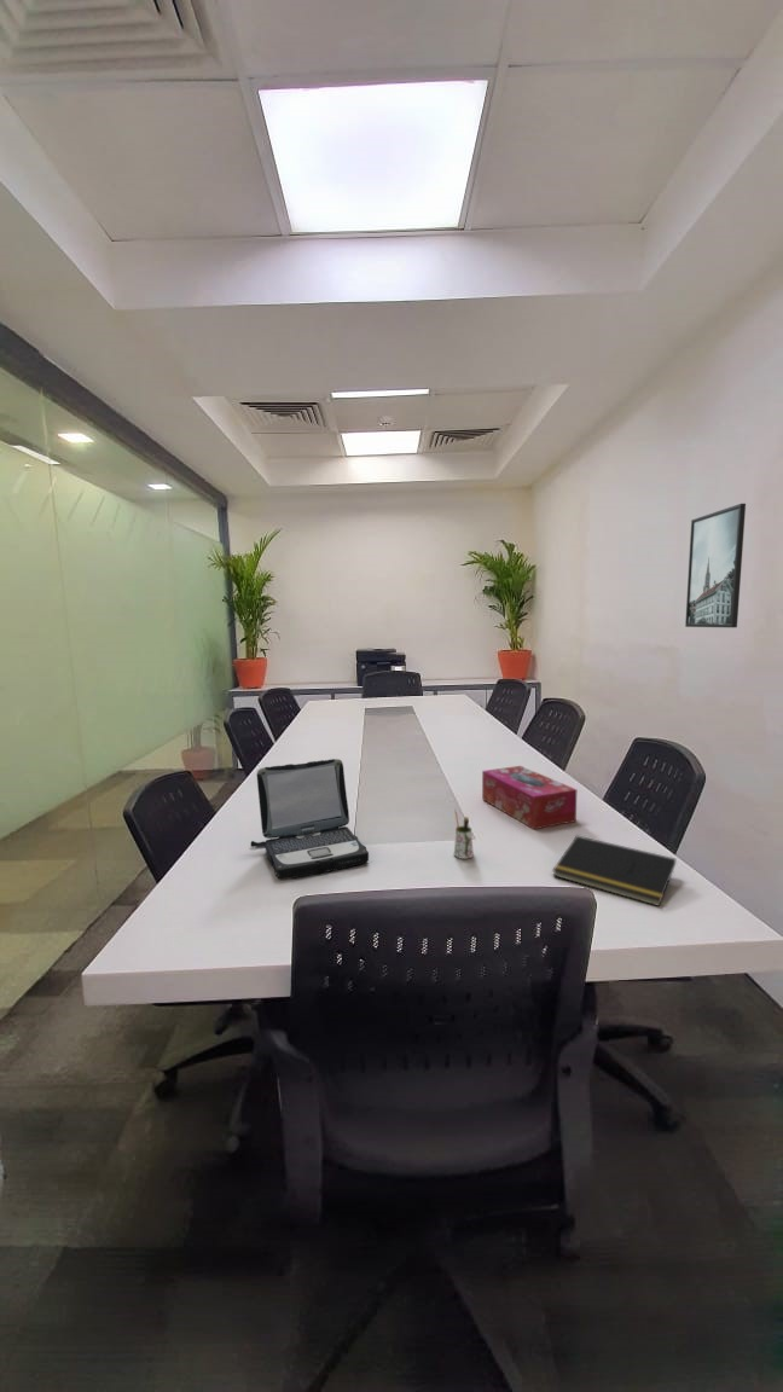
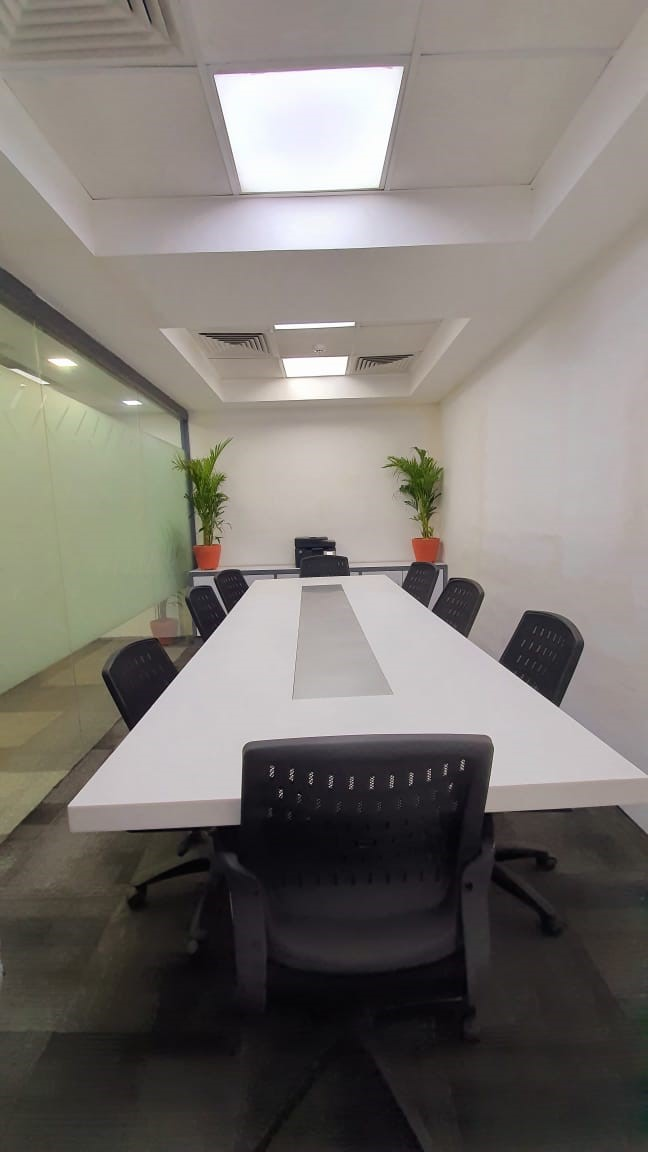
- pen holder (464, 834)
- laptop (309, 812)
- notepad (613, 866)
- tissue box (526, 794)
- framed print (712, 570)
